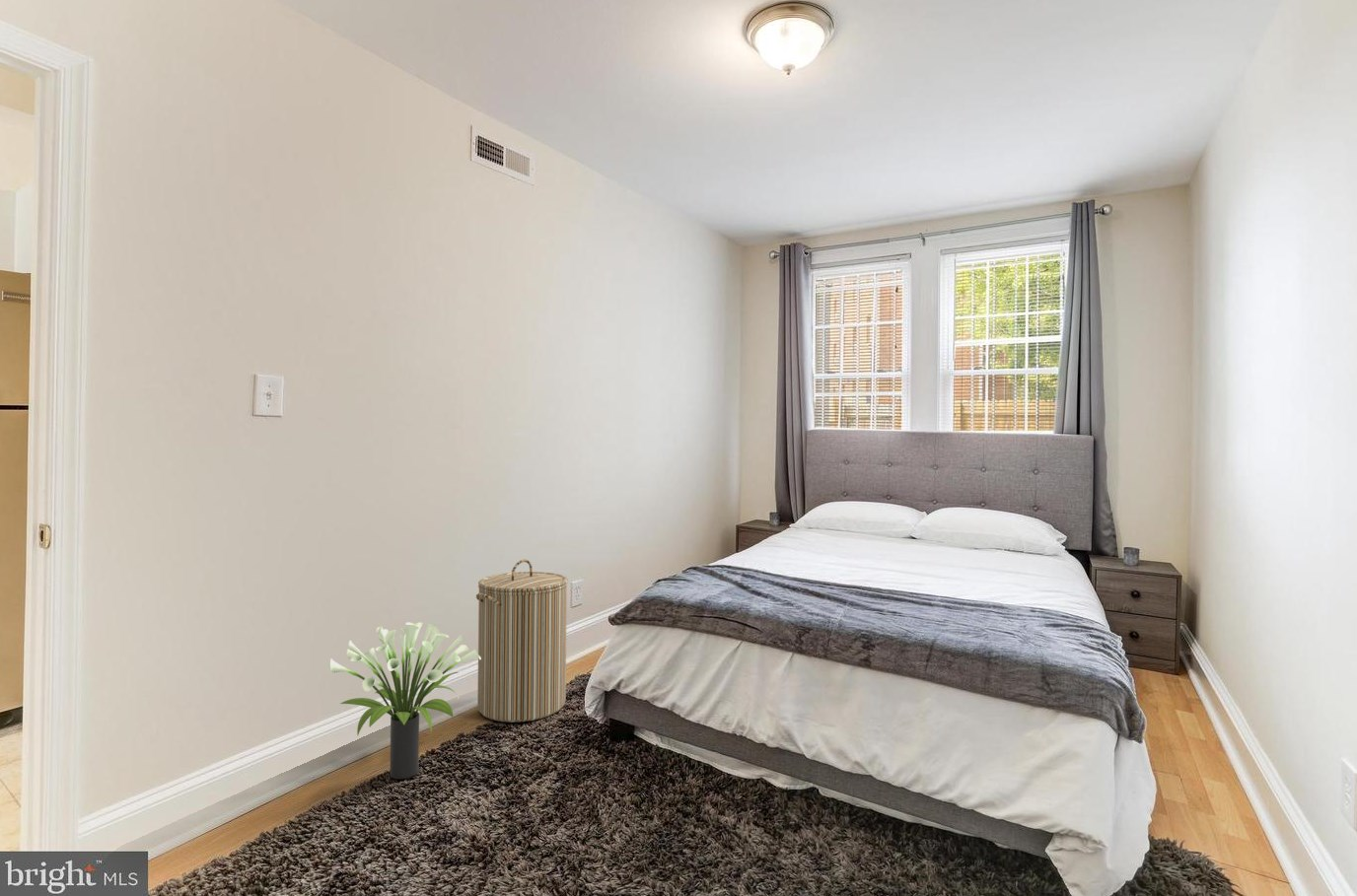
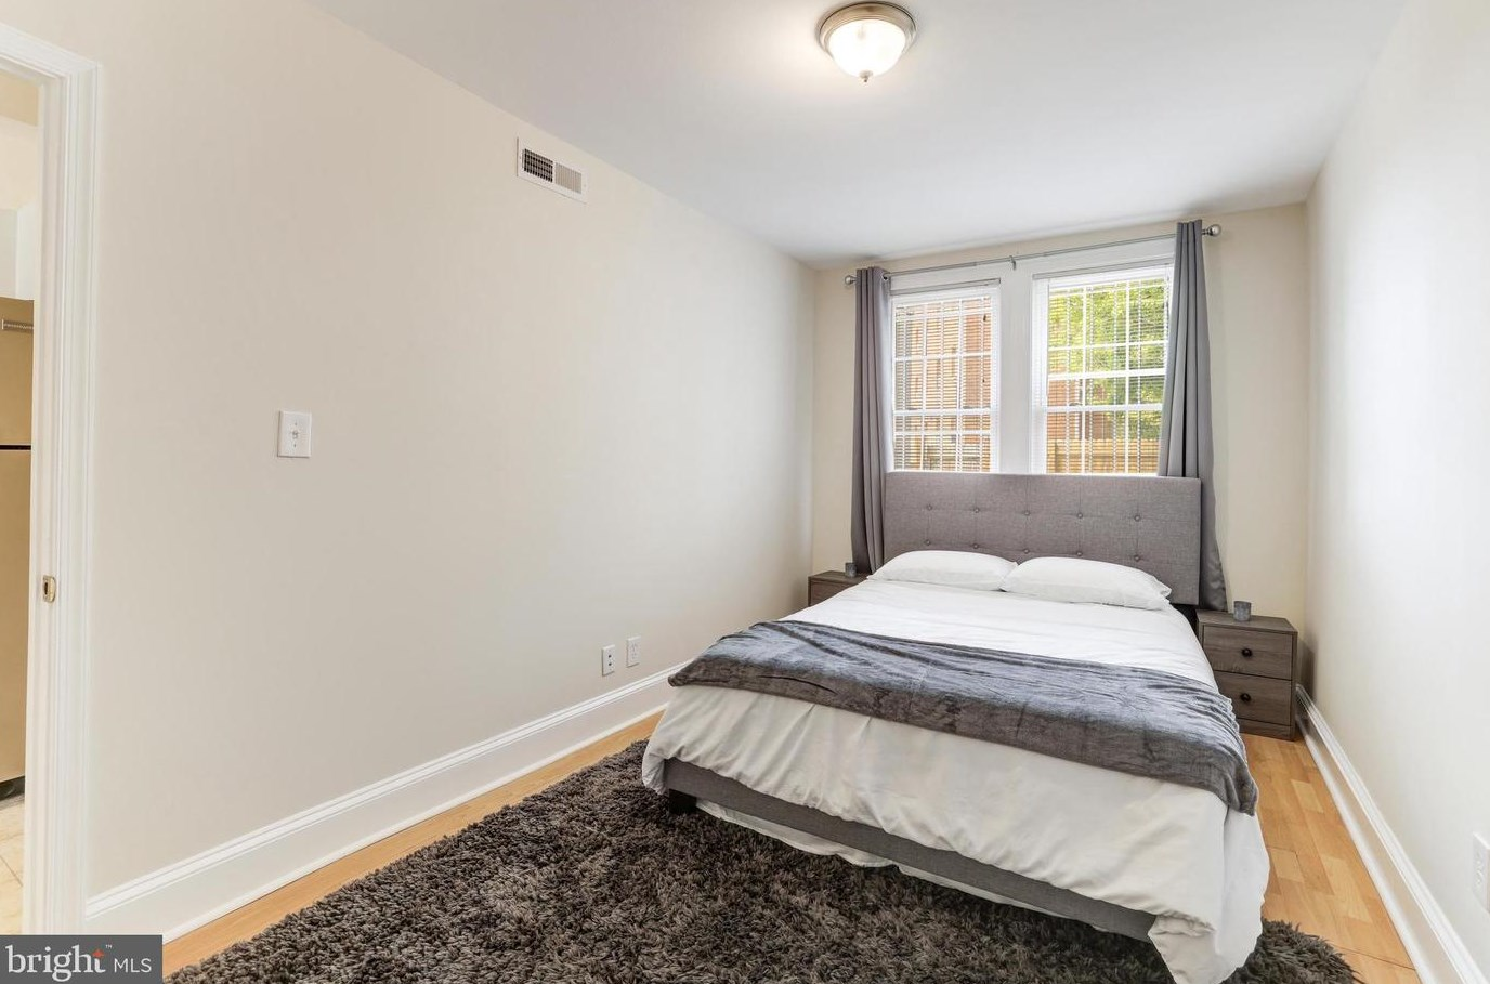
- laundry hamper (523, 632)
- potted plant (407, 695)
